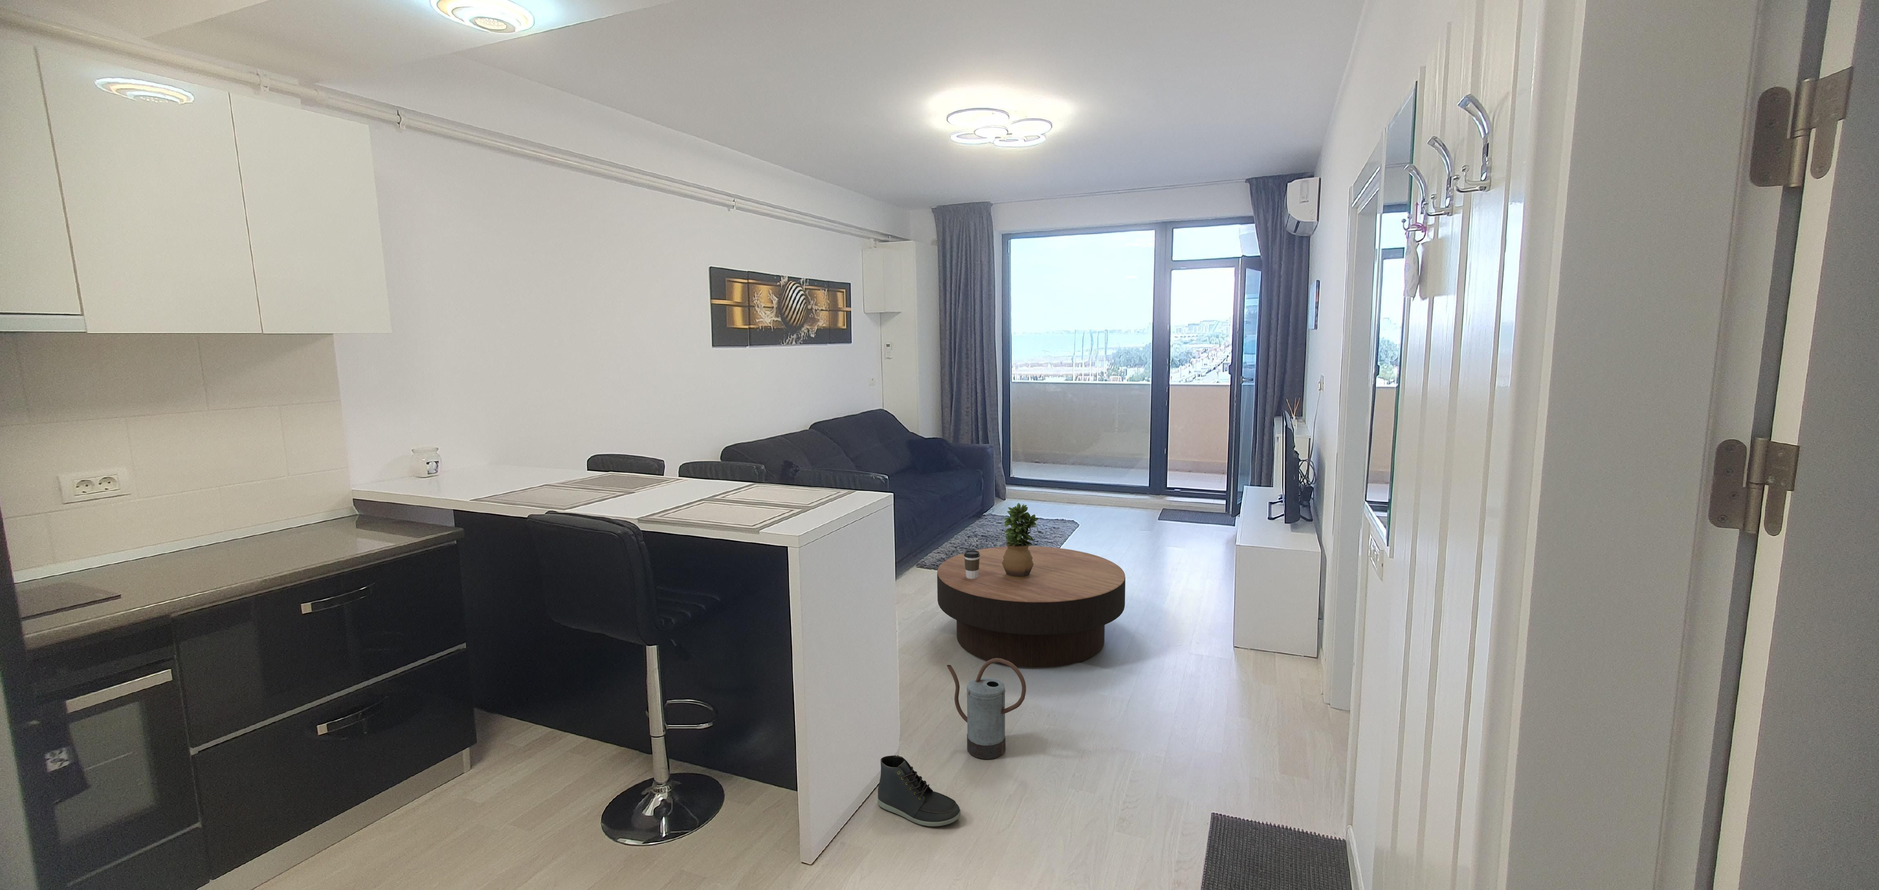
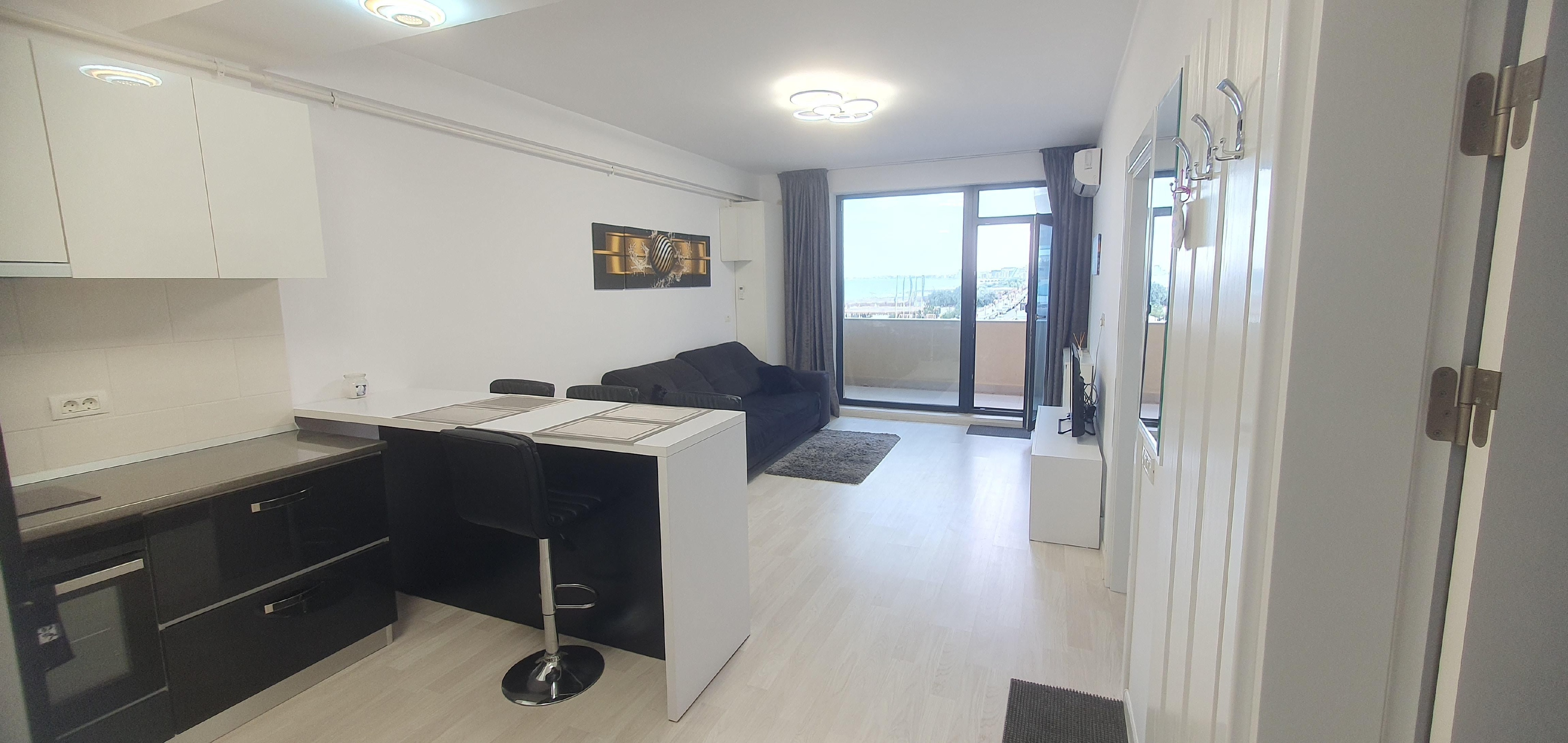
- potted plant (1020, 538)
- coffee cup (972, 564)
- watering can (985, 702)
- sneaker (917, 791)
- coffee table (1029, 604)
